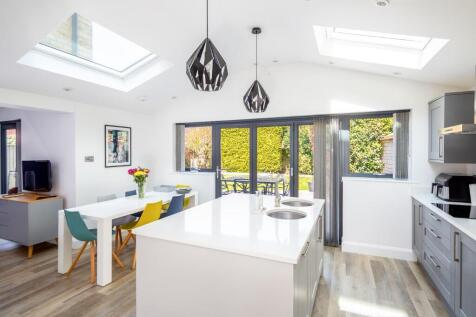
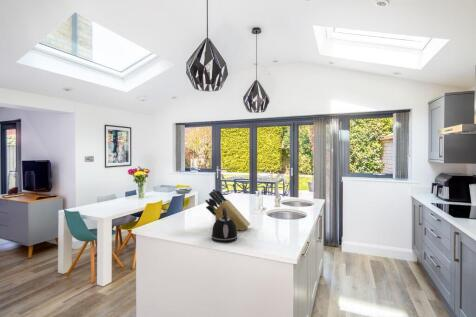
+ kettle (224, 222)
+ knife block (227, 208)
